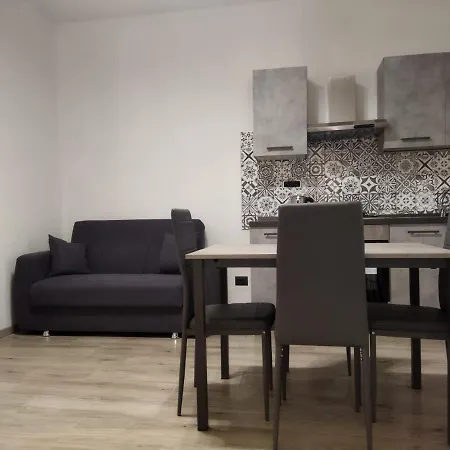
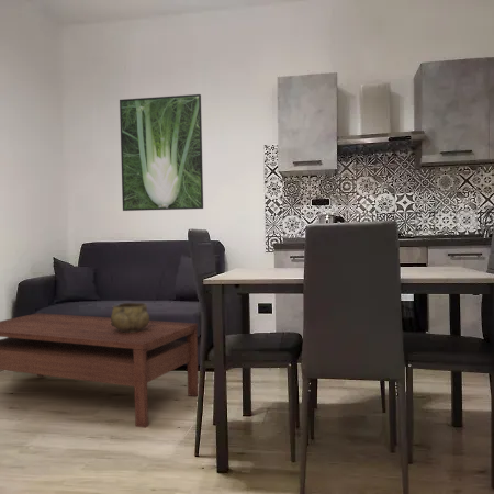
+ coffee table (82, 361)
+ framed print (160, 154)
+ decorative bowl (130, 317)
